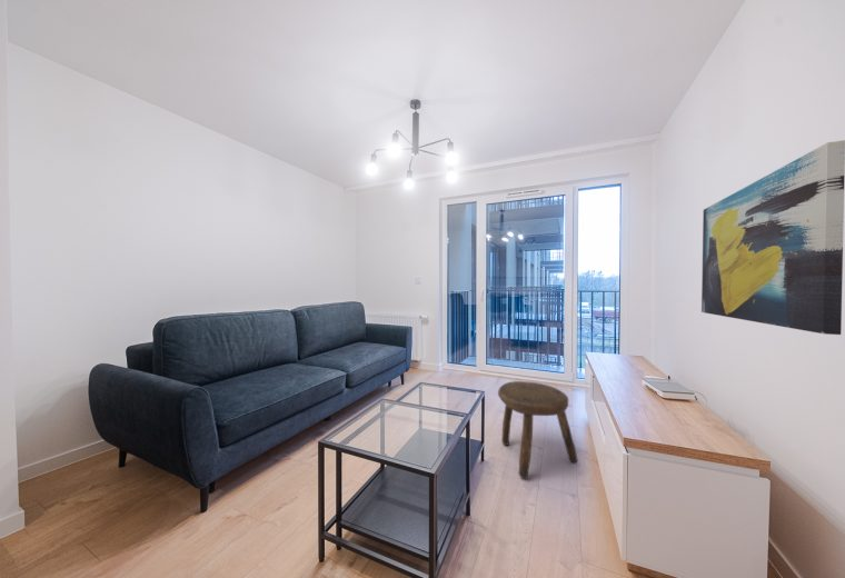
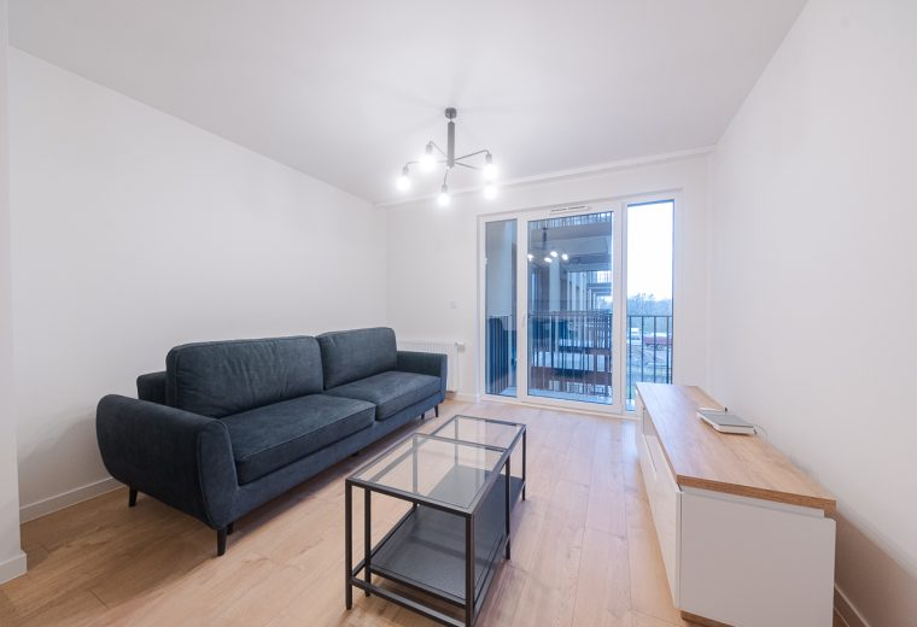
- wall art (750, 252)
- stool (531, 426)
